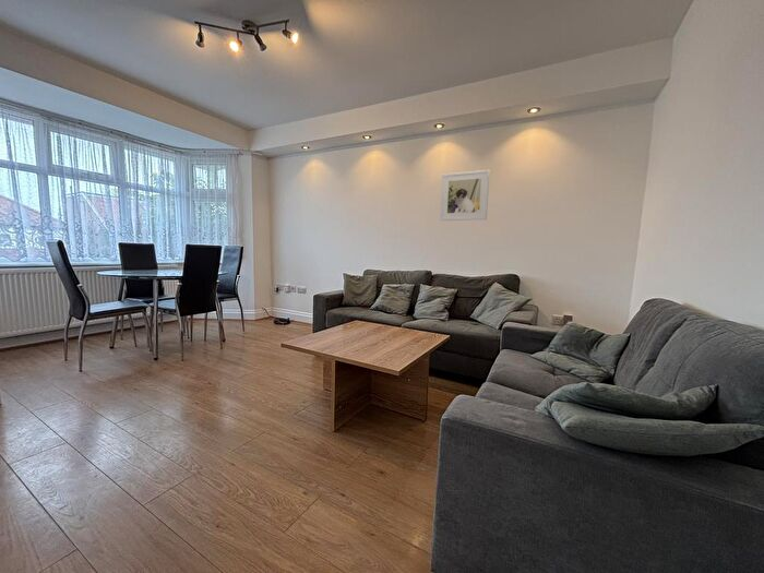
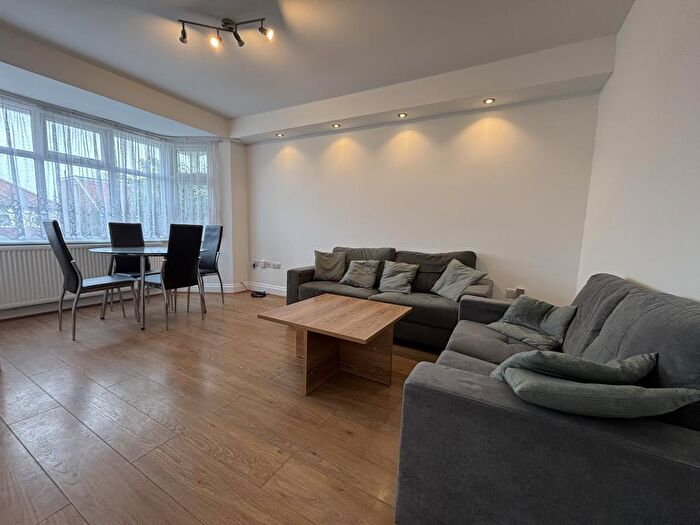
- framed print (463, 195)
